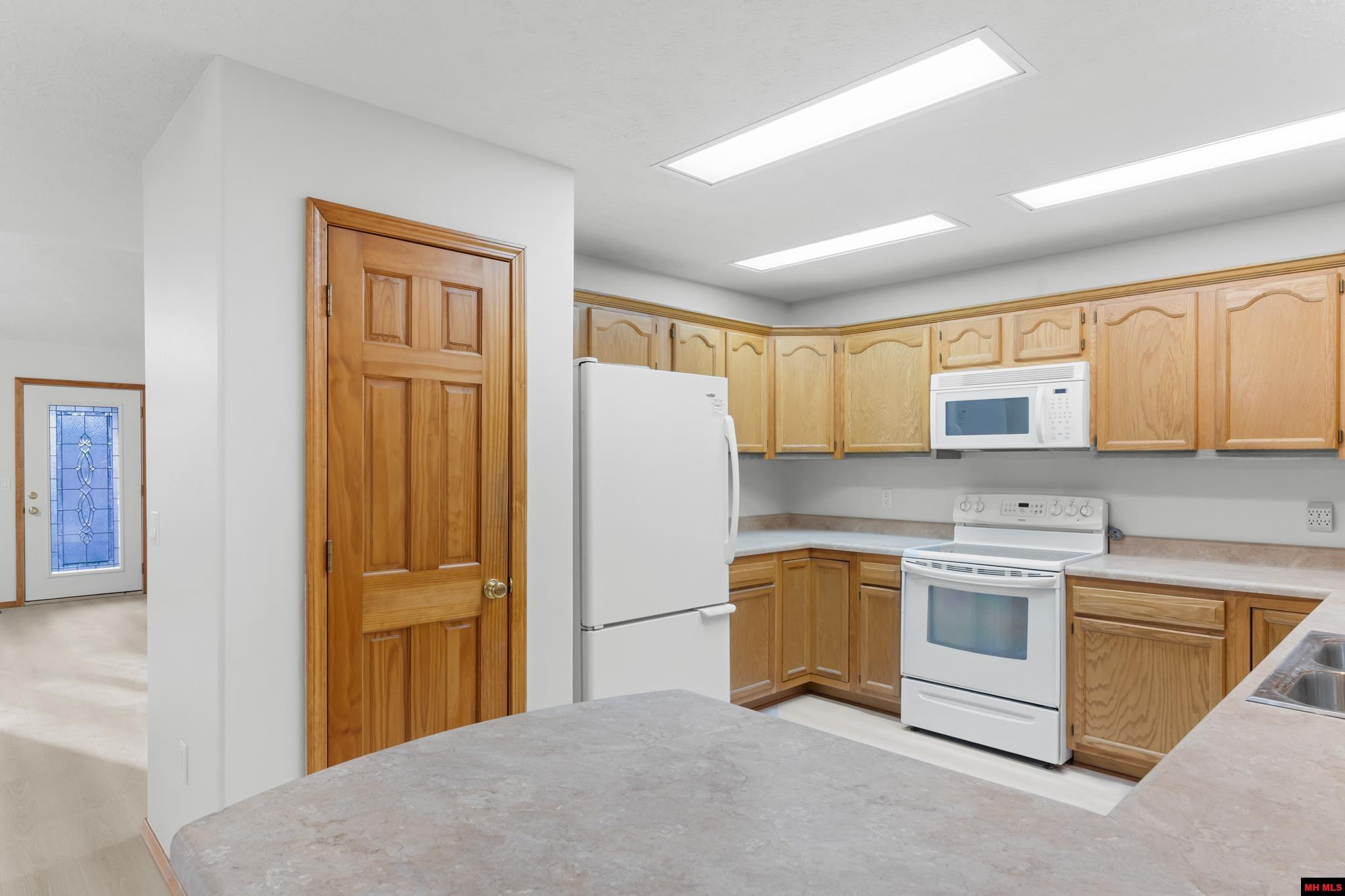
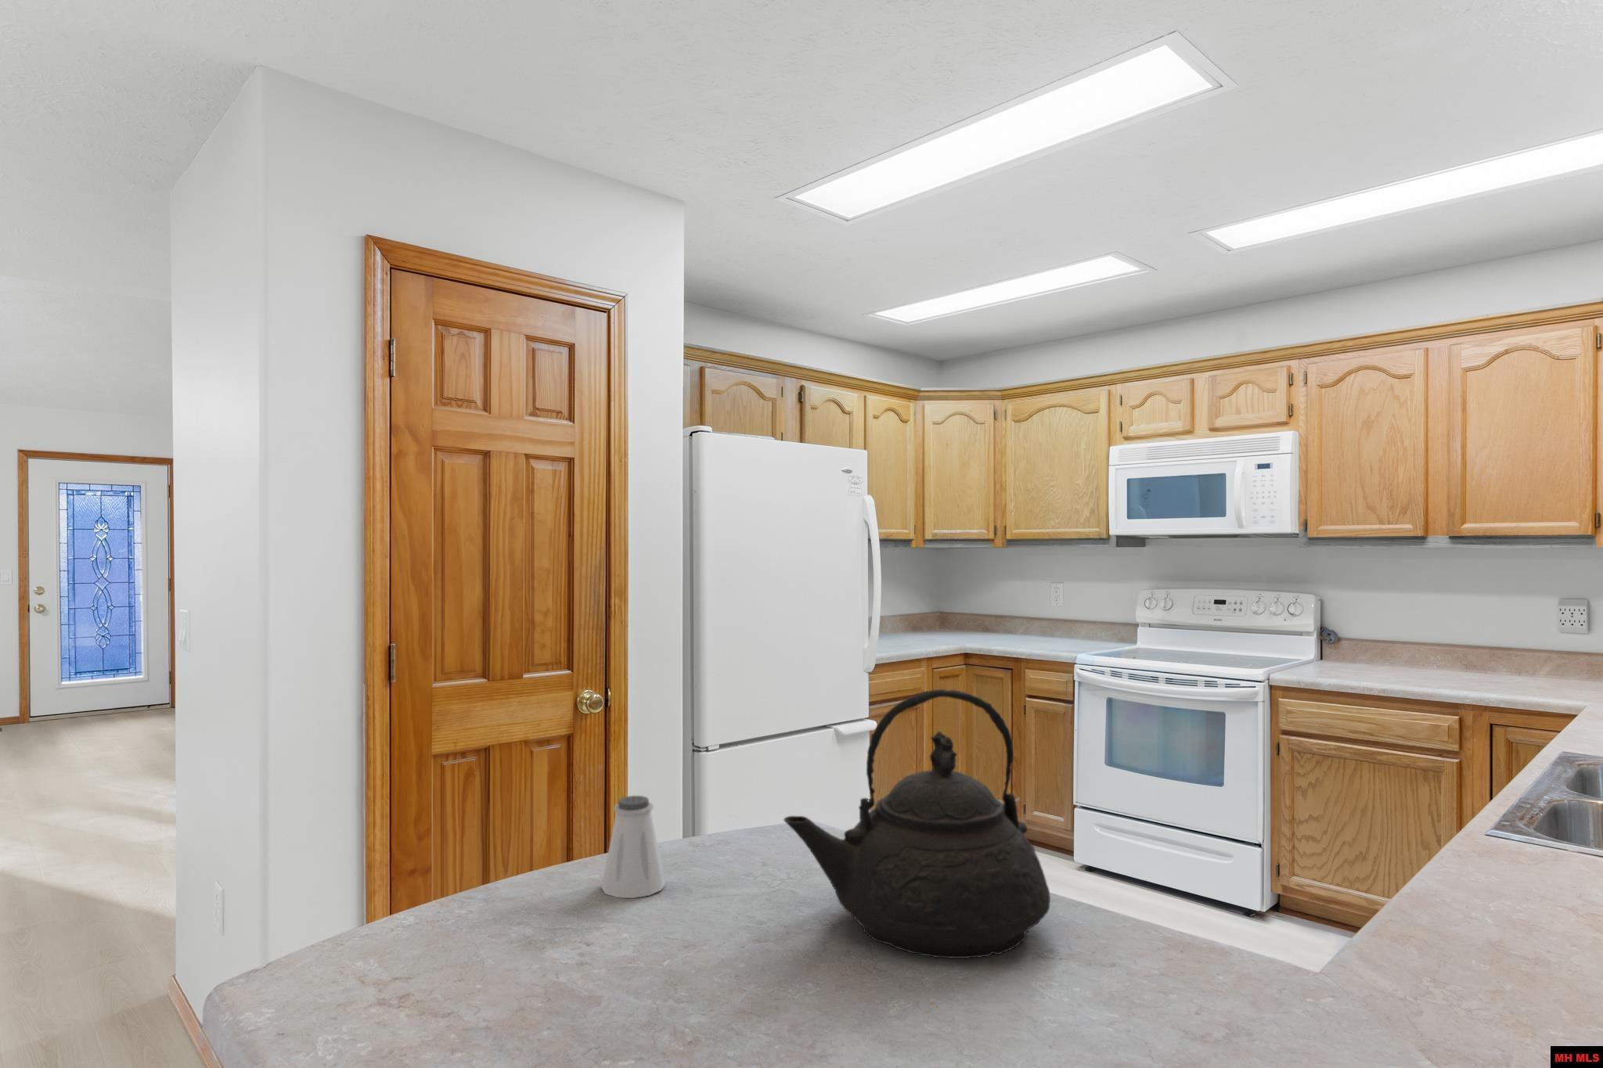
+ teakettle (914, 806)
+ saltshaker (633, 843)
